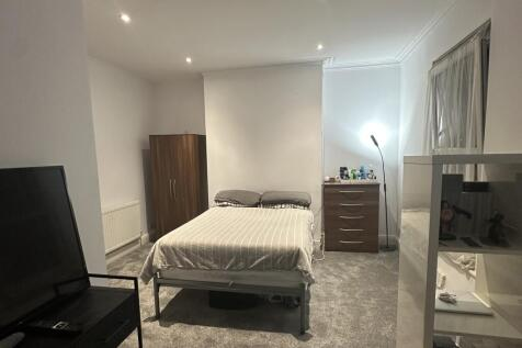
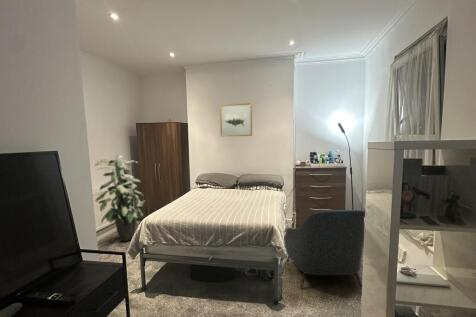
+ armchair (325, 238)
+ indoor plant (120, 197)
+ wall art (236, 120)
